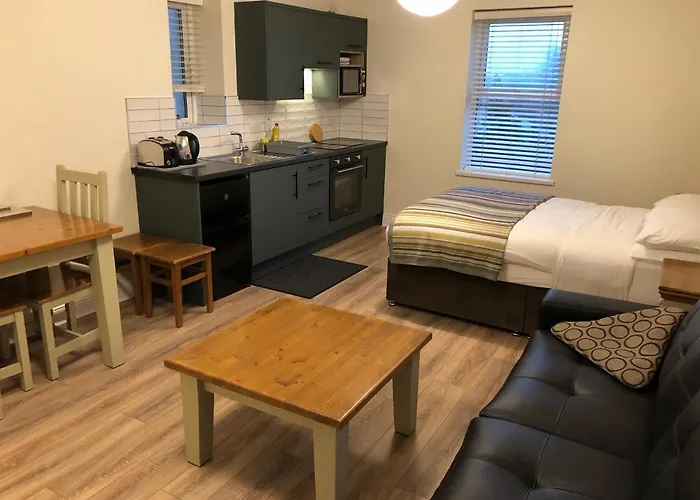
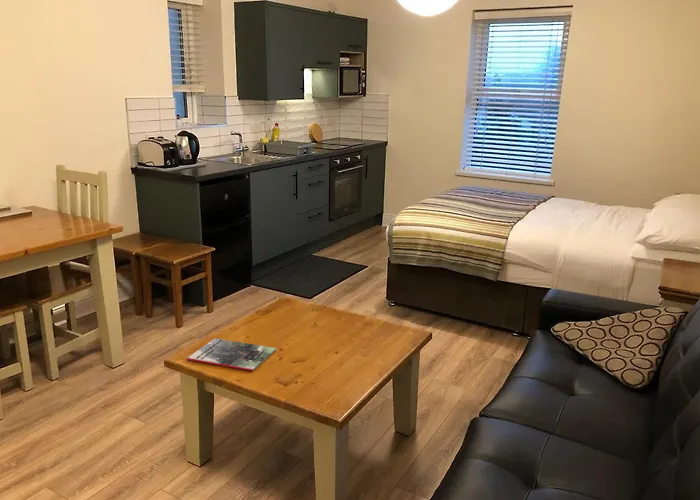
+ magazine (232, 353)
